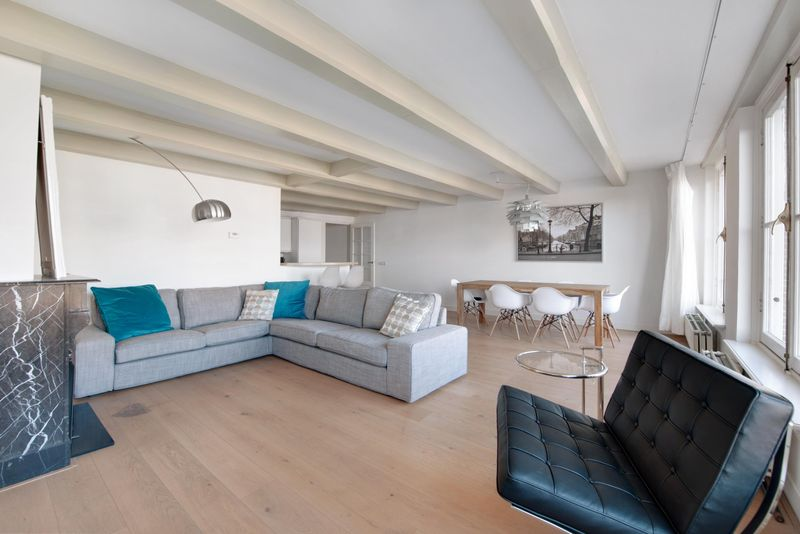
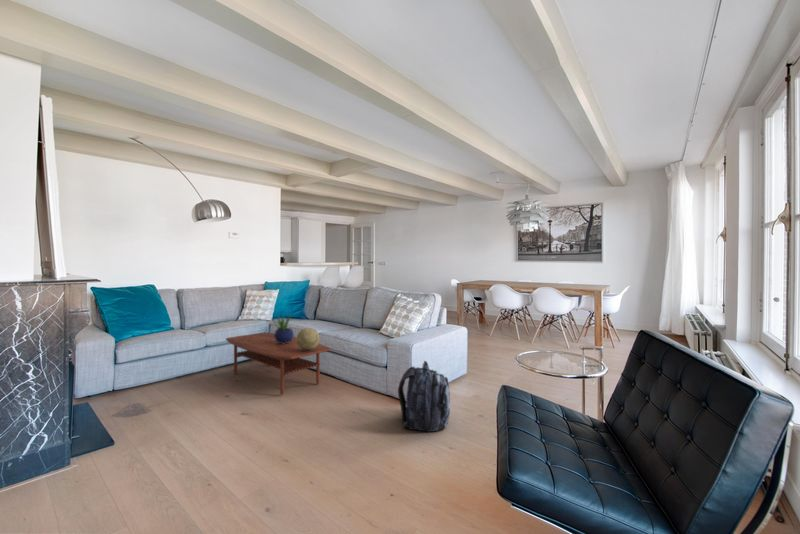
+ decorative ball (308, 338)
+ backpack (424, 391)
+ potted plant (282, 327)
+ coffee table (275, 360)
